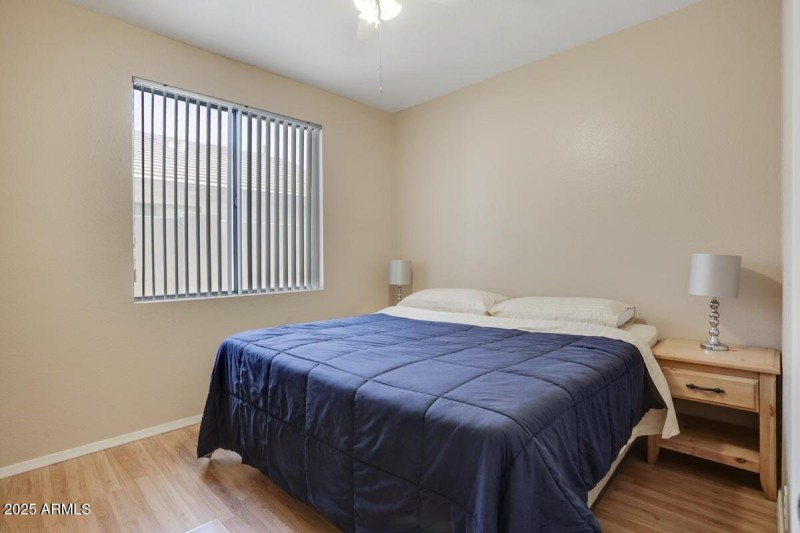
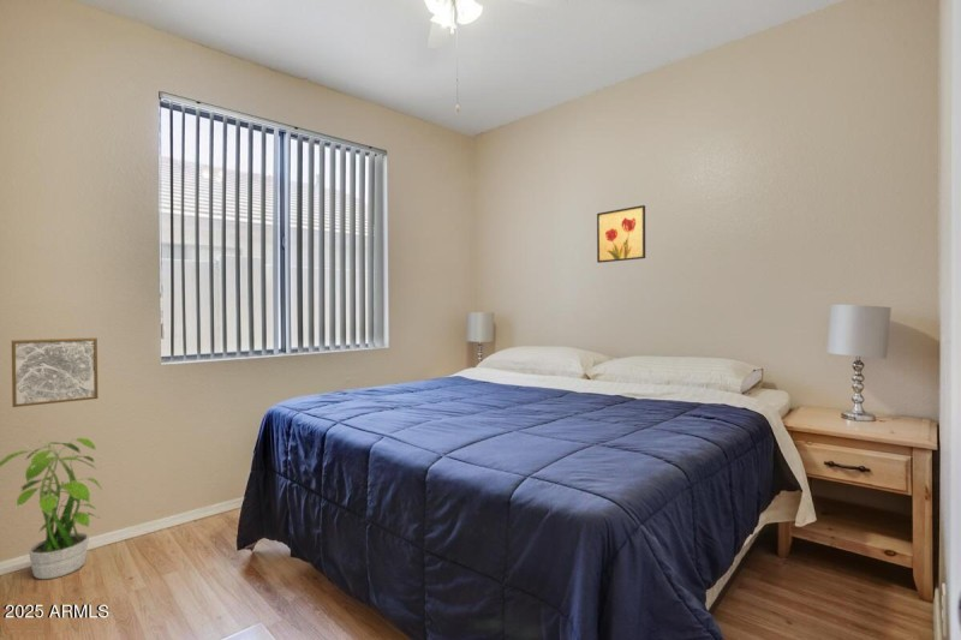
+ potted plant (48, 508)
+ wall art (620, 234)
+ wall art (56, 370)
